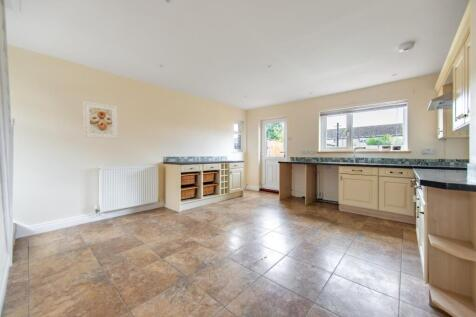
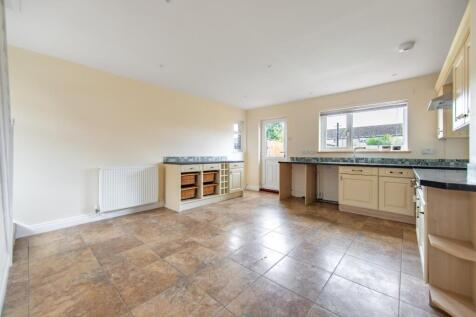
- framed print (101, 121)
